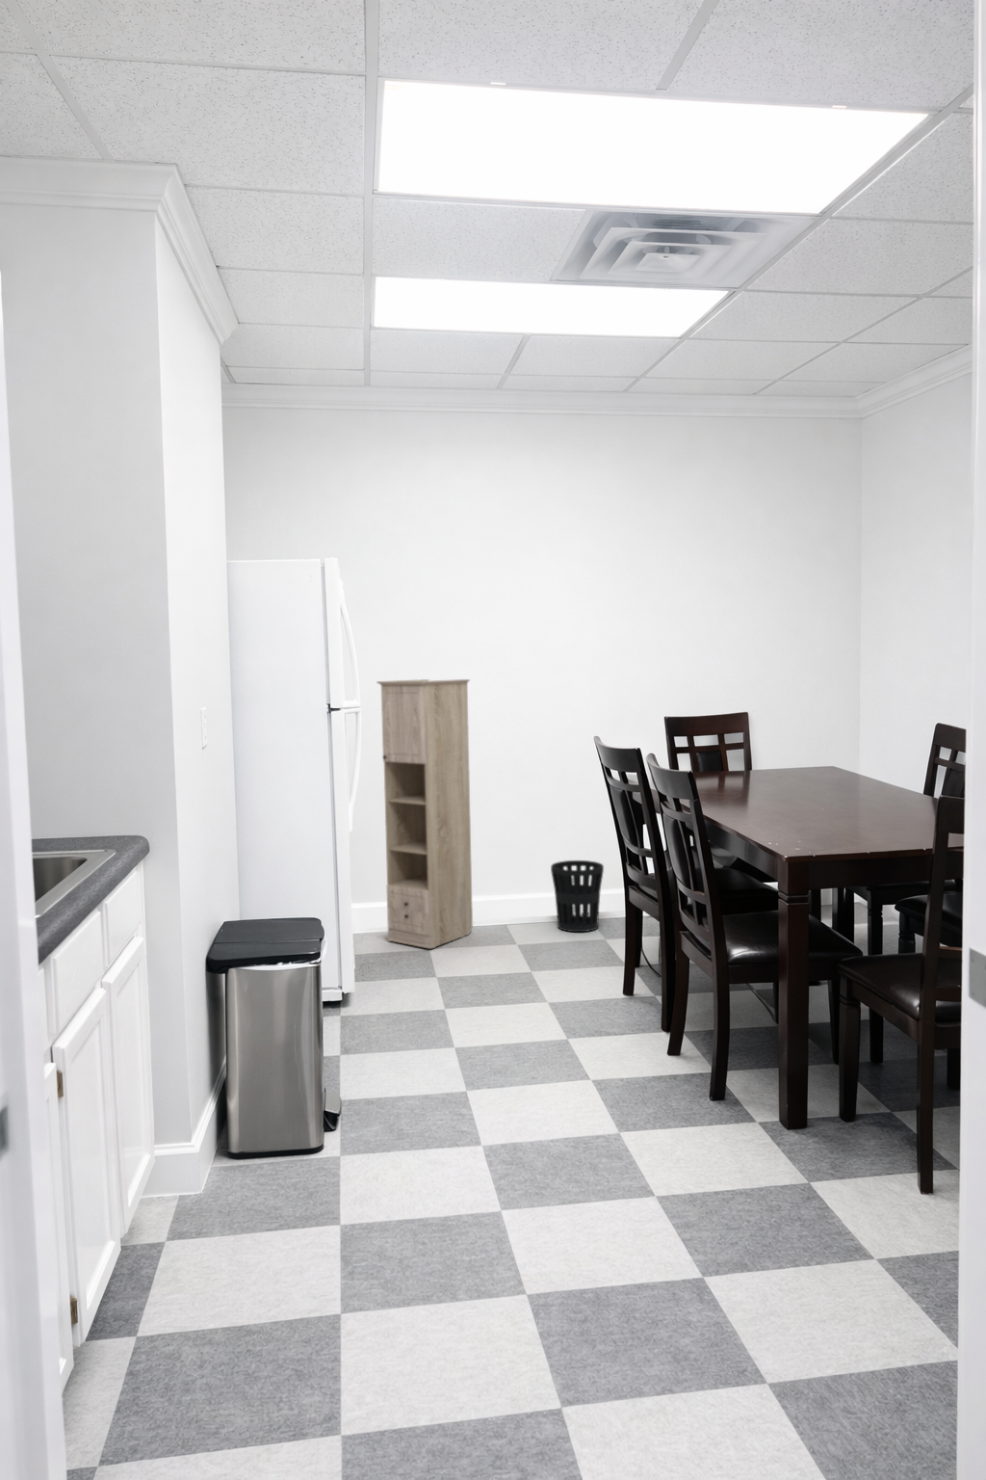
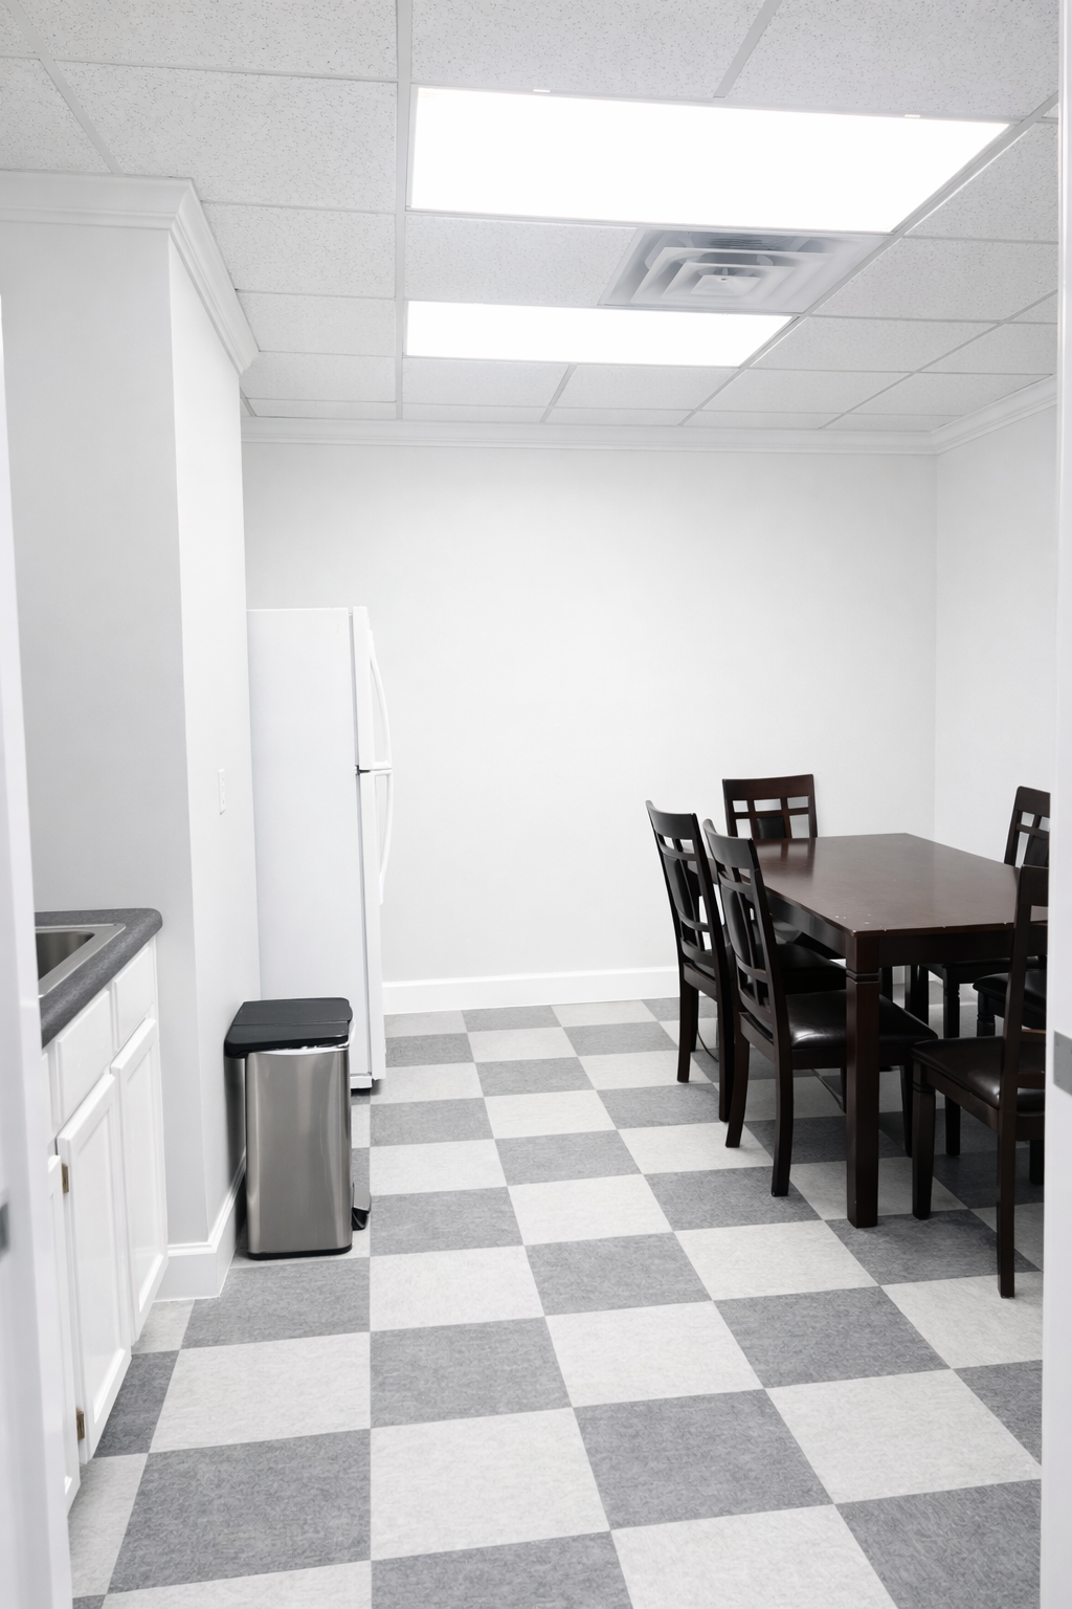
- storage cabinet (427, 809)
- wastebasket (577, 895)
